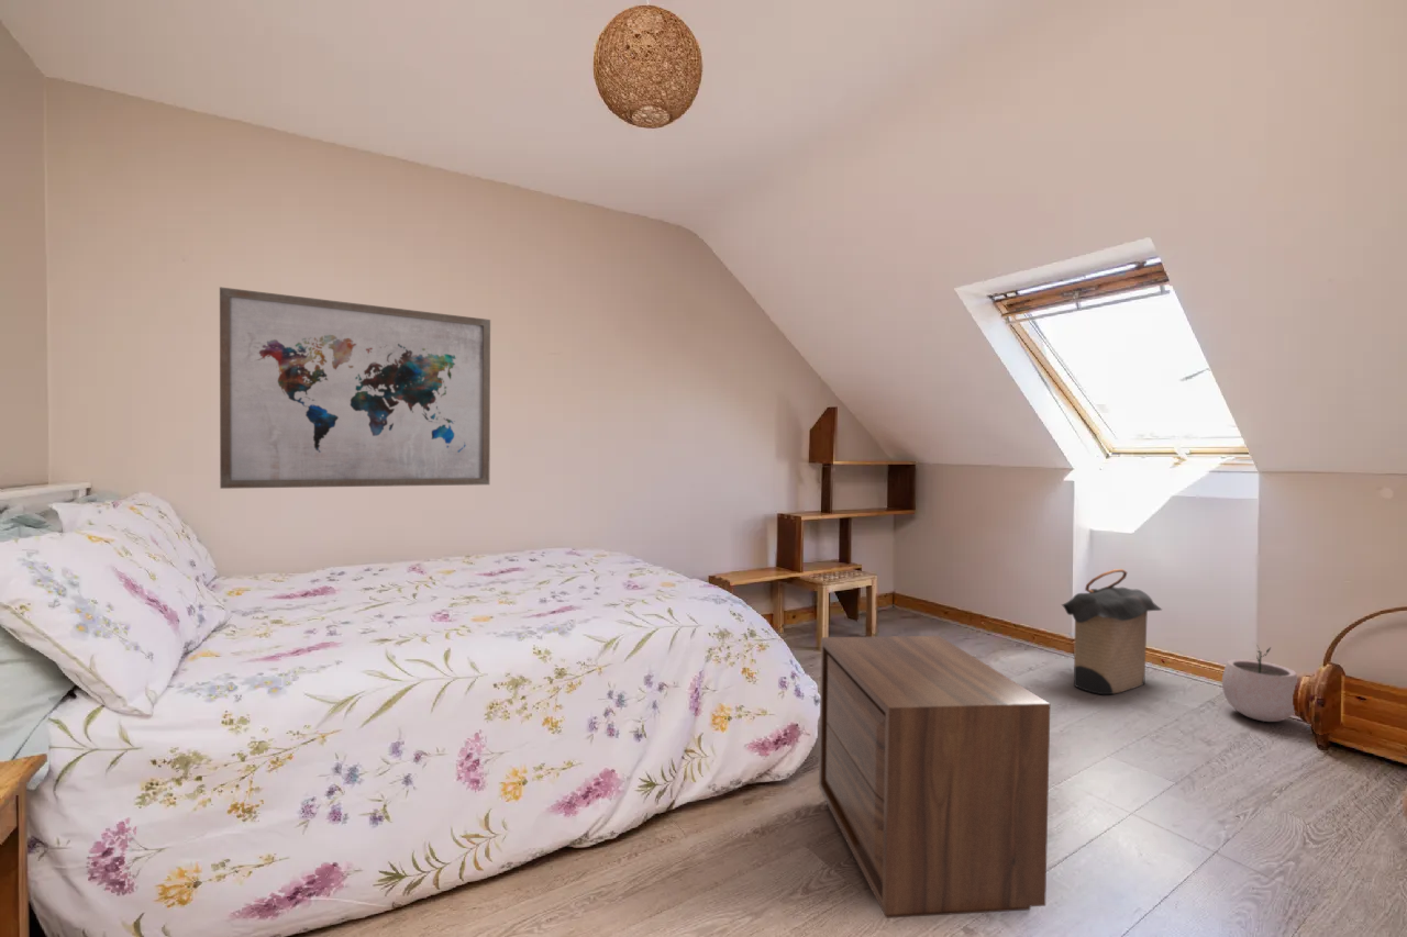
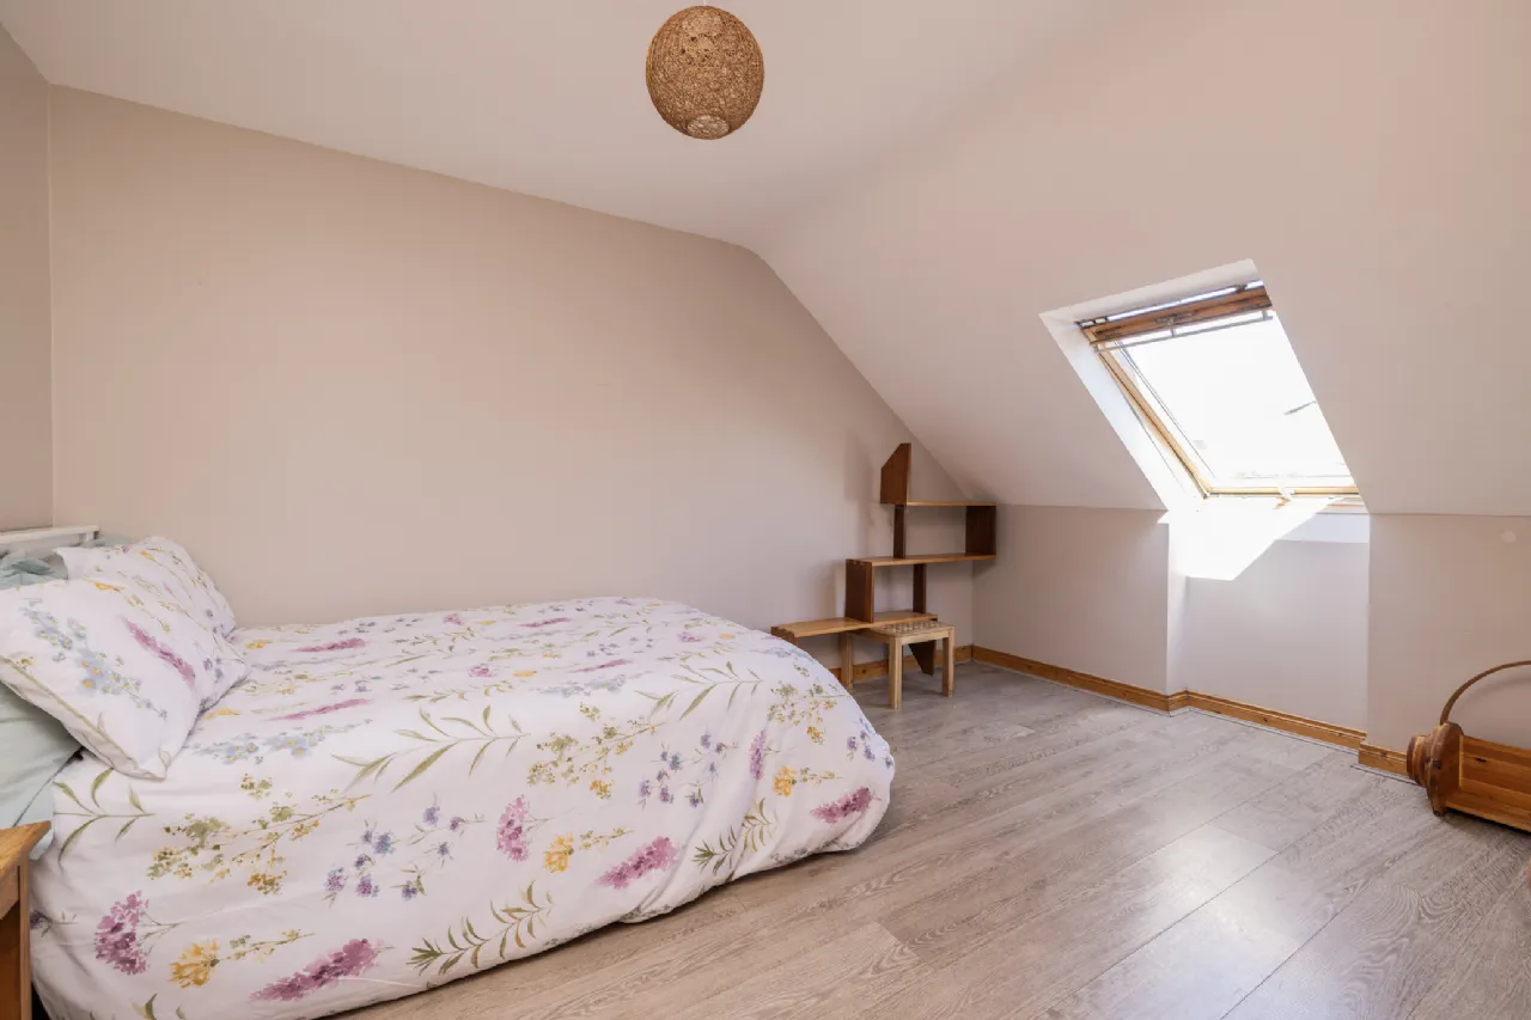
- nightstand (917, 758)
- plant pot (1260, 681)
- wall art (367, 395)
- laundry hamper (1109, 624)
